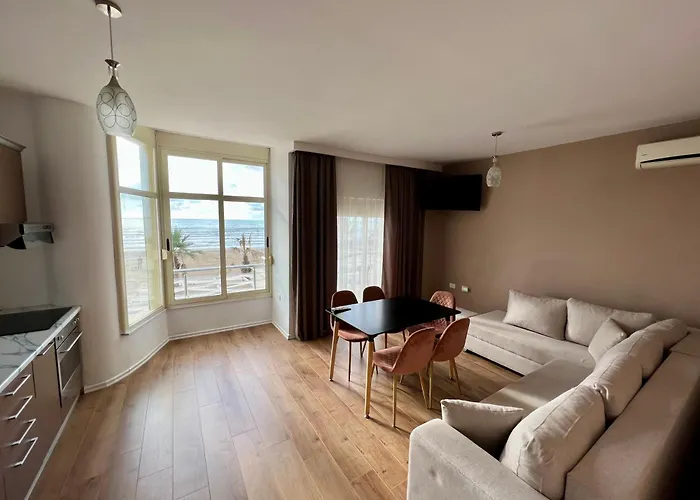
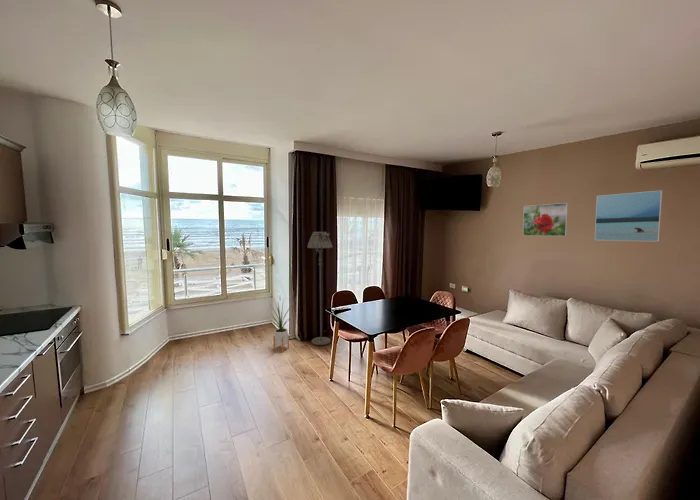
+ house plant (281, 324)
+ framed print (544, 220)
+ floor lamp (320, 287)
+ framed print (626, 217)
